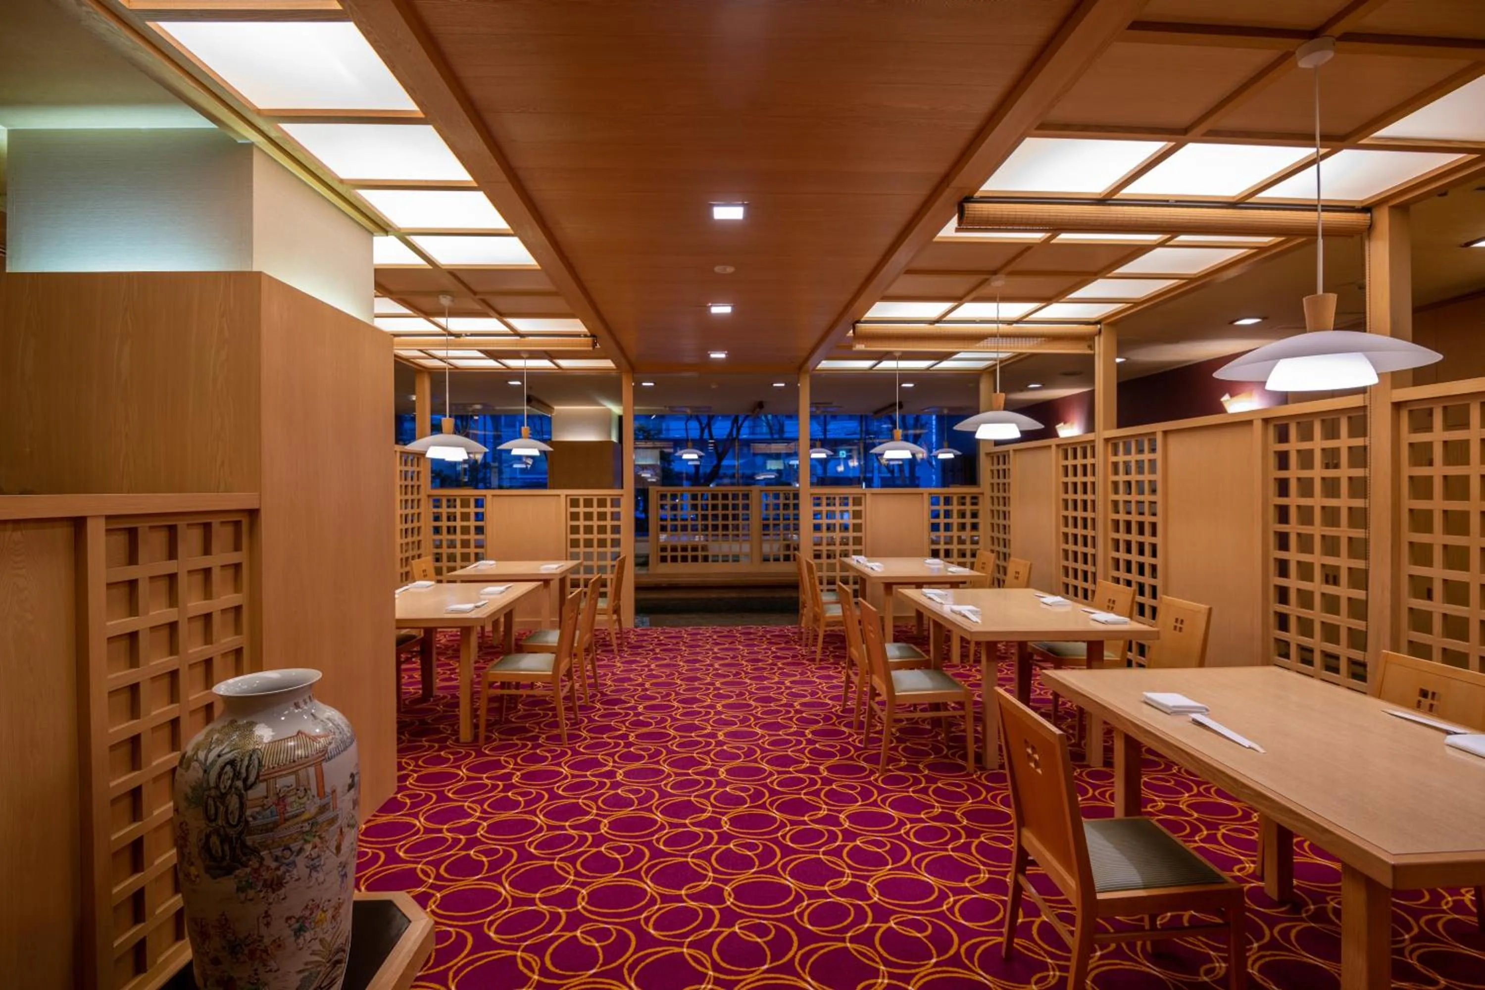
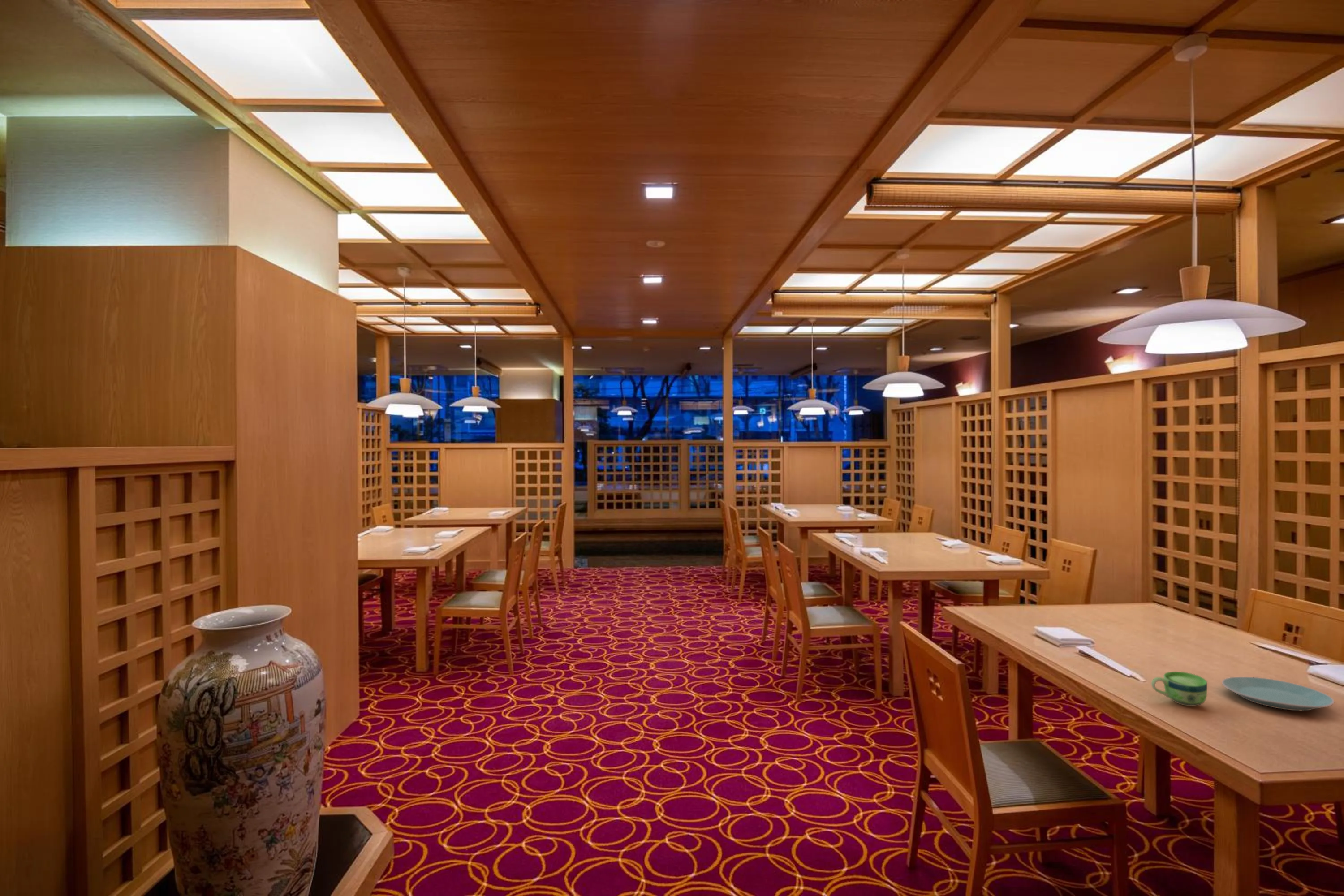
+ cup (1180, 689)
+ plate (1275, 695)
